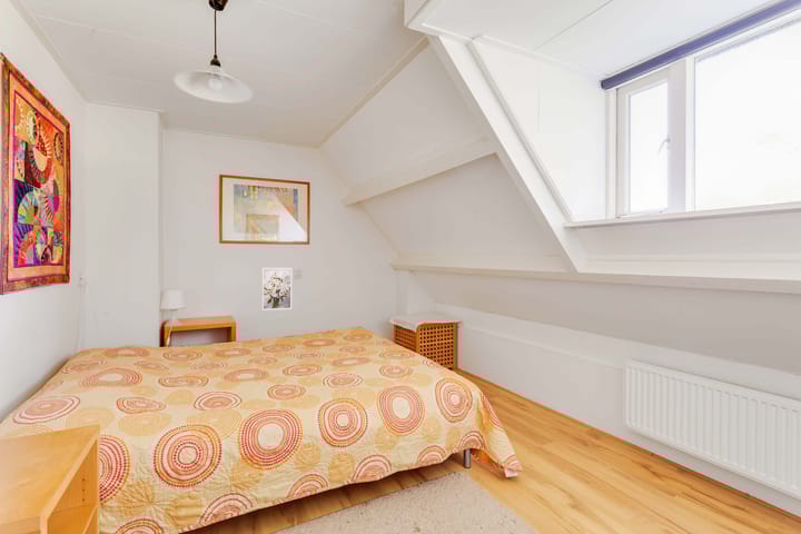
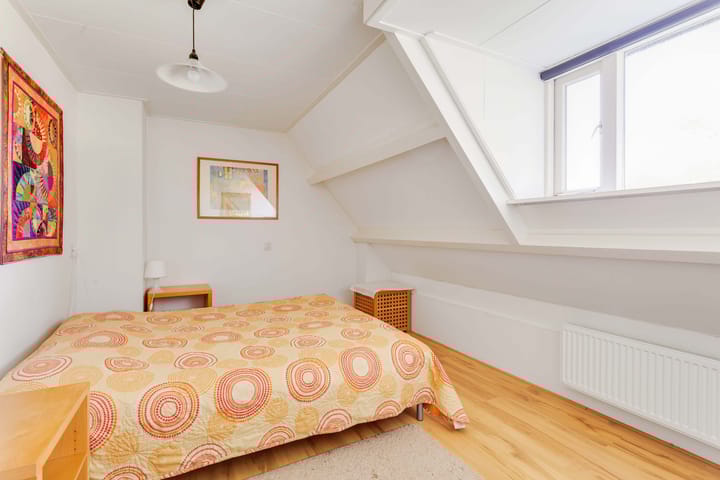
- wall art (277, 288)
